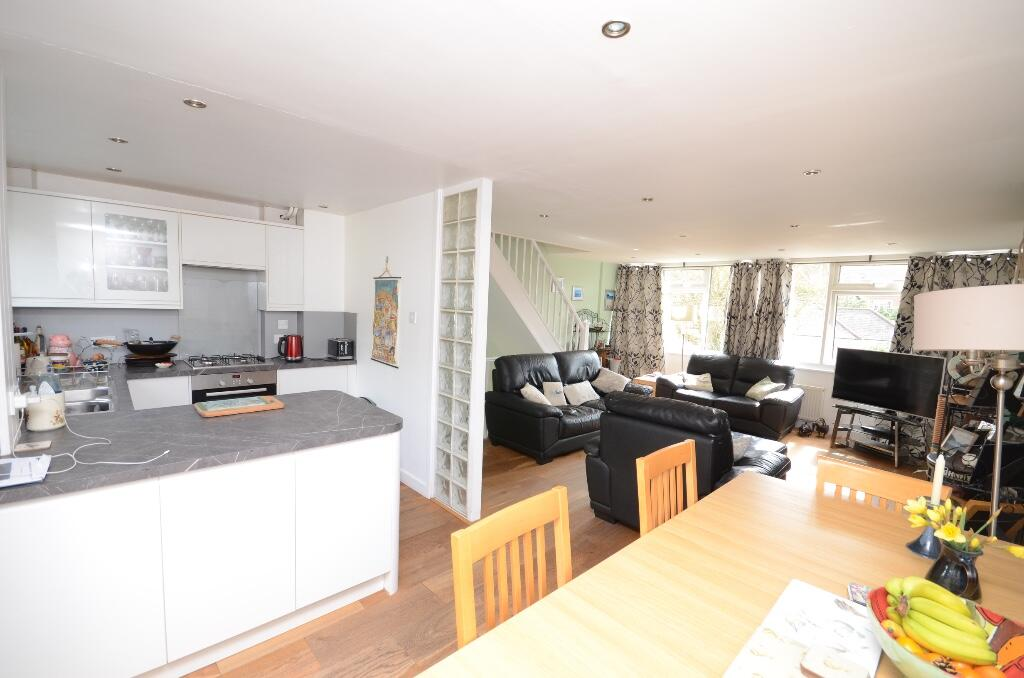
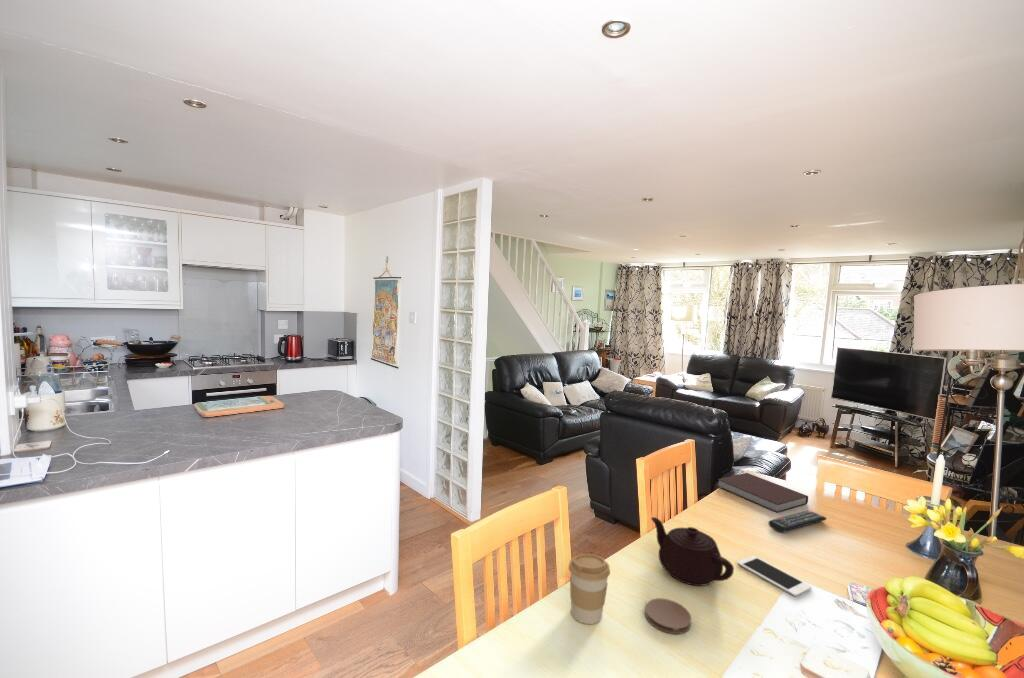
+ notebook (760, 490)
+ teapot (688, 549)
+ cell phone (772, 574)
+ coaster (667, 615)
+ remote control (797, 521)
+ coffee cup (588, 586)
